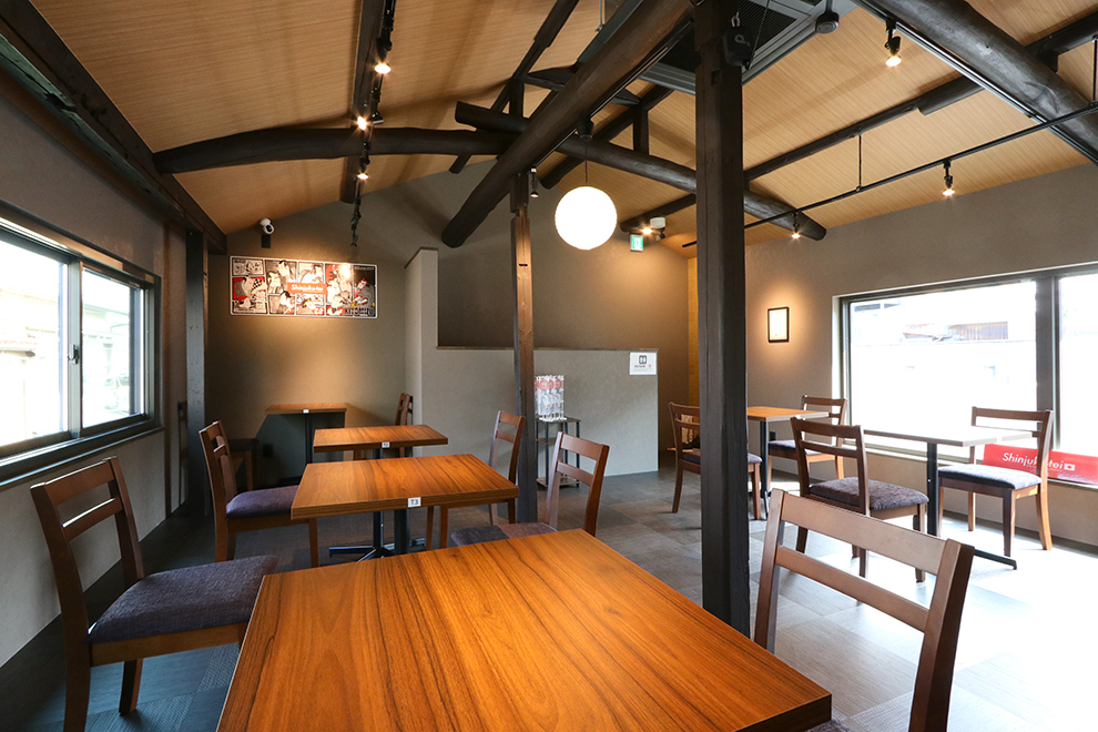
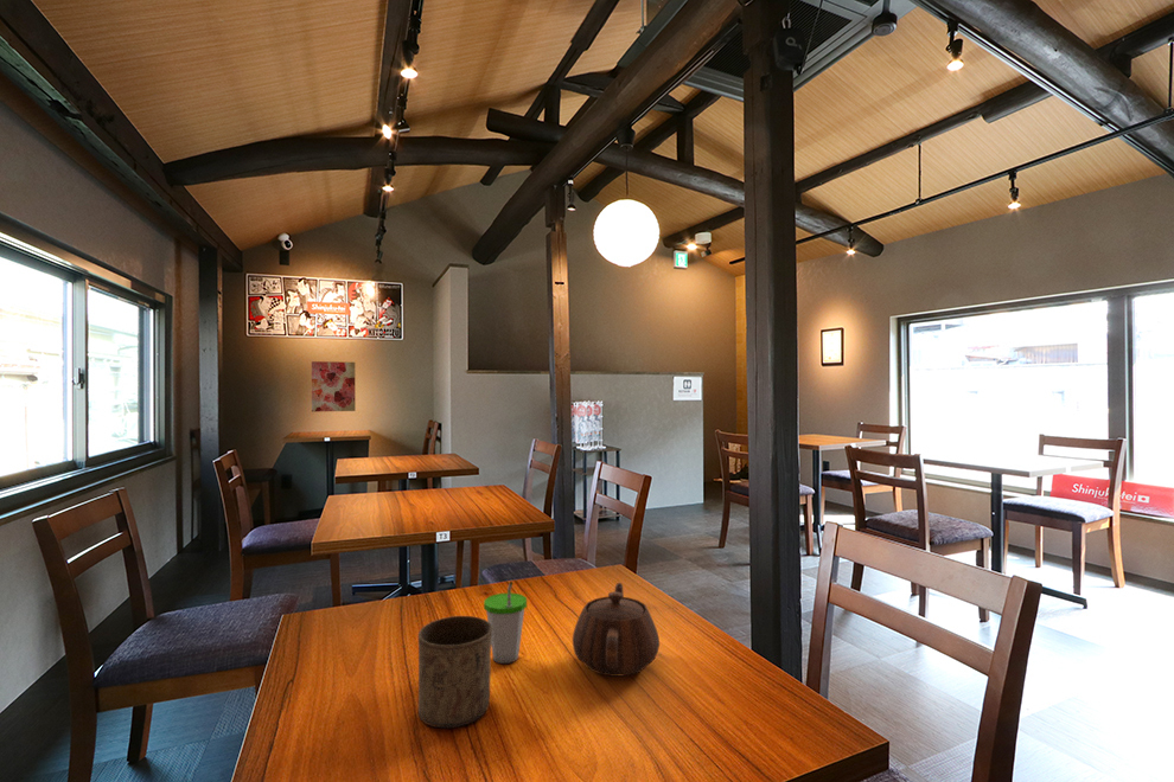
+ cup (455, 668)
+ teapot (615, 626)
+ cup (505, 615)
+ wall art (333, 386)
